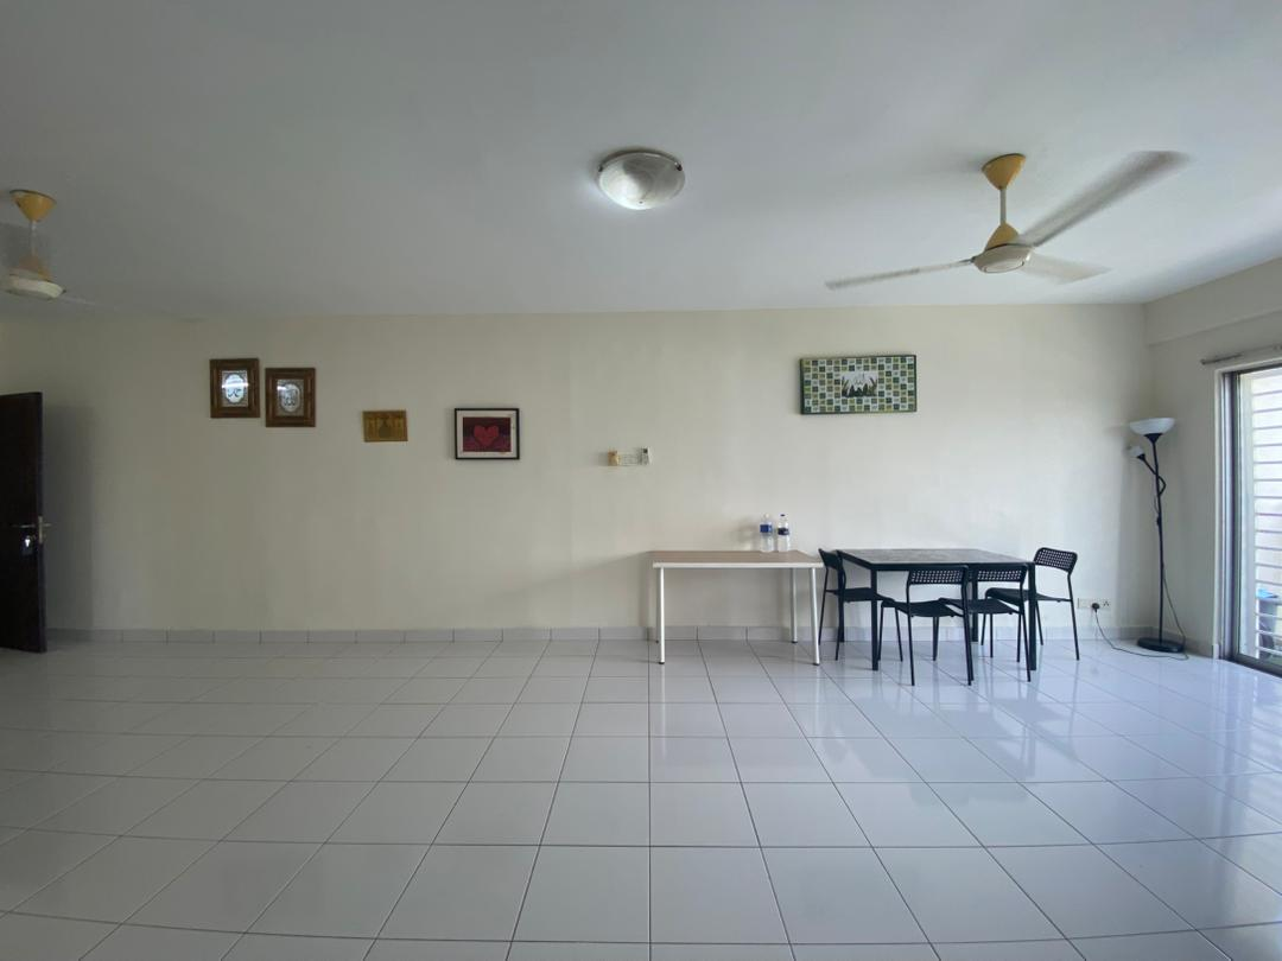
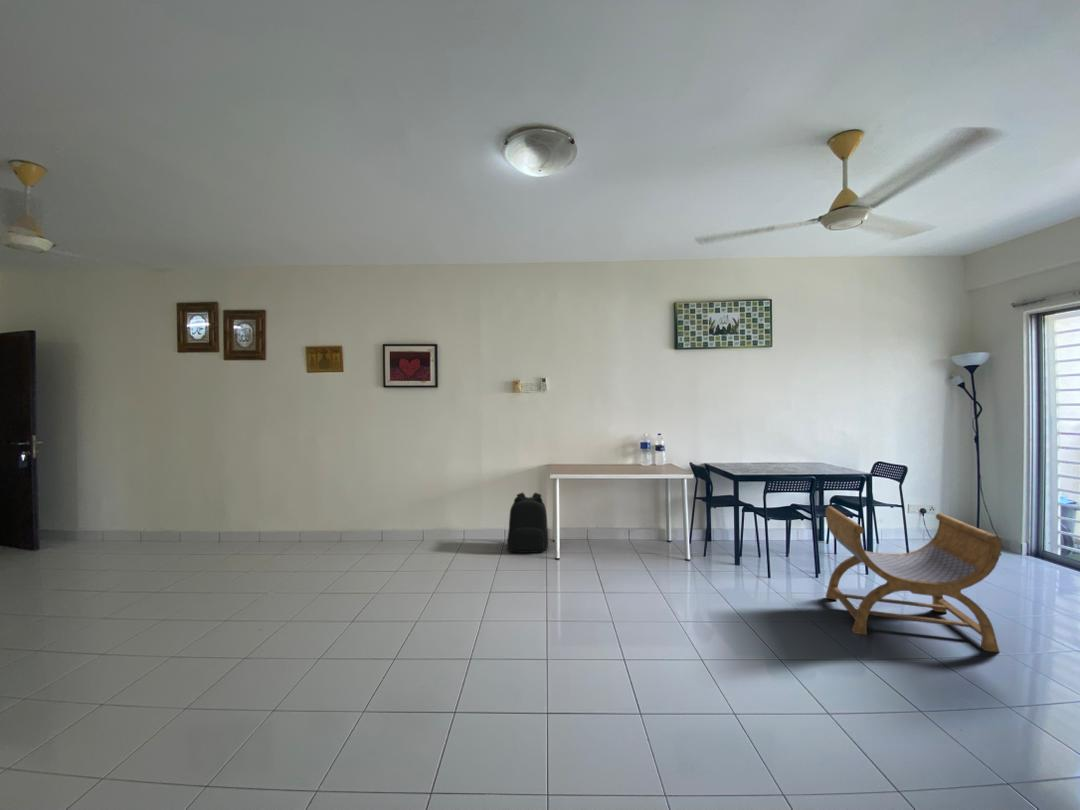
+ backpack (528, 521)
+ stool (901, 570)
